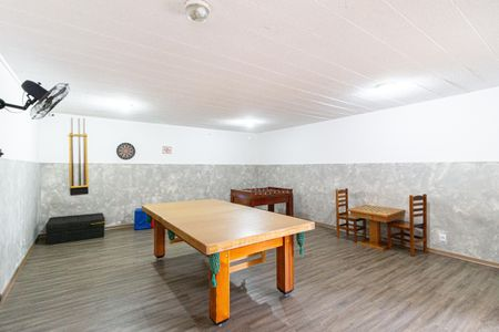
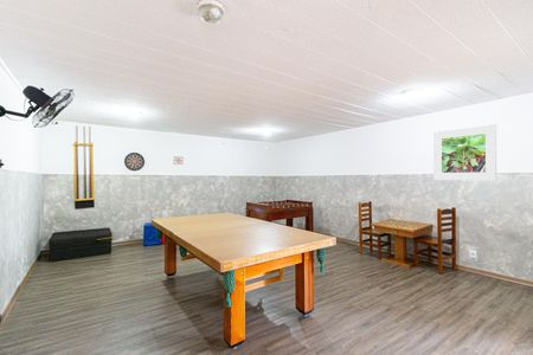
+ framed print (462, 154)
